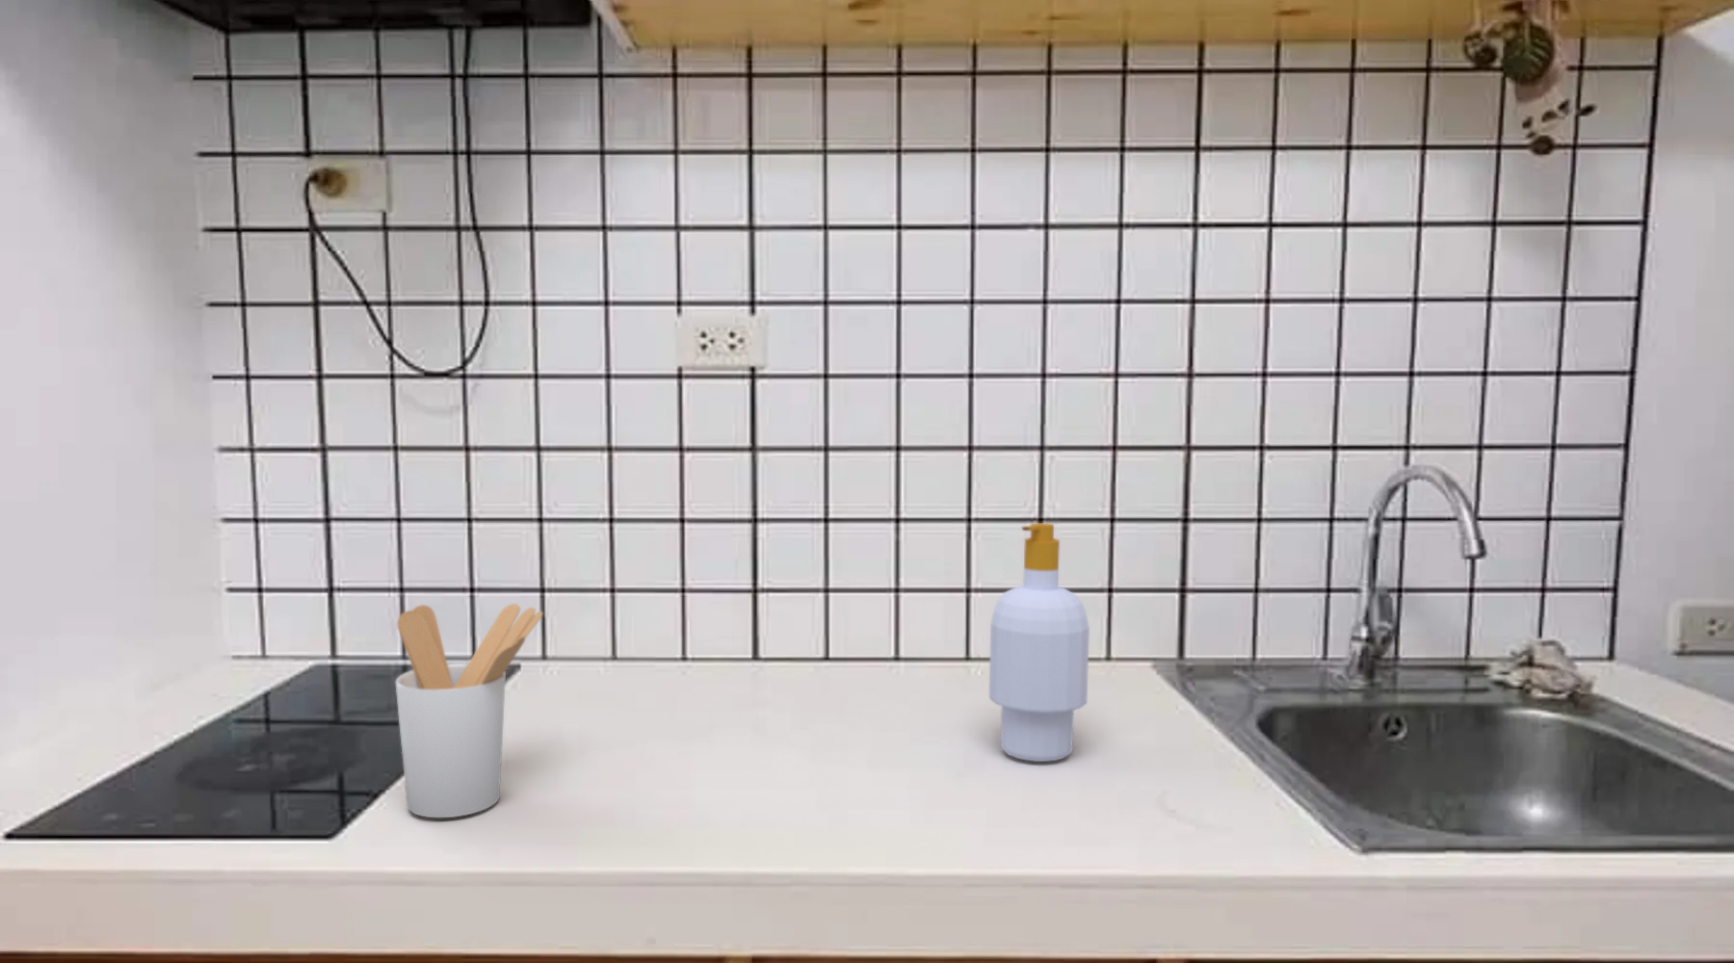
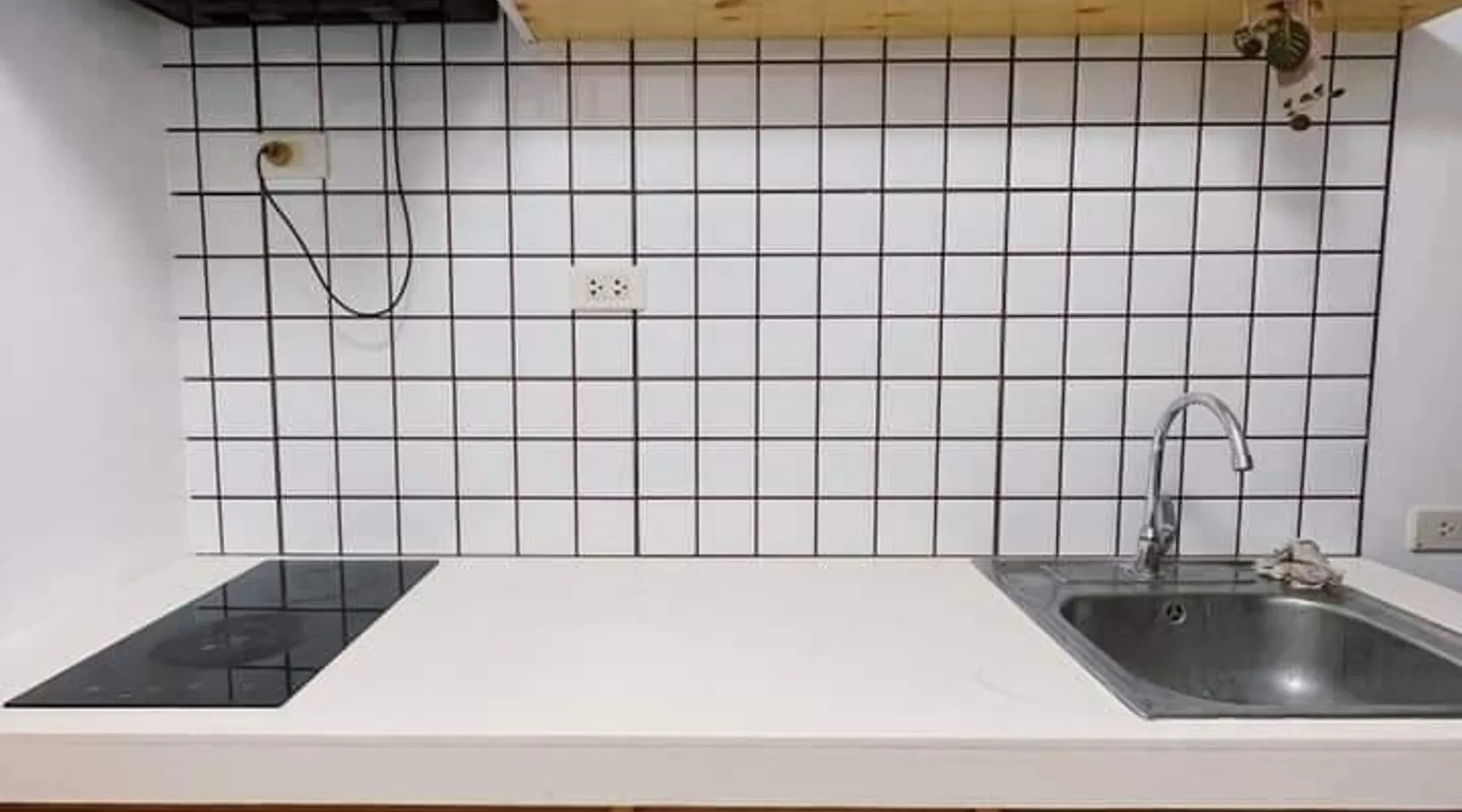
- utensil holder (474, 701)
- soap bottle (1039, 638)
